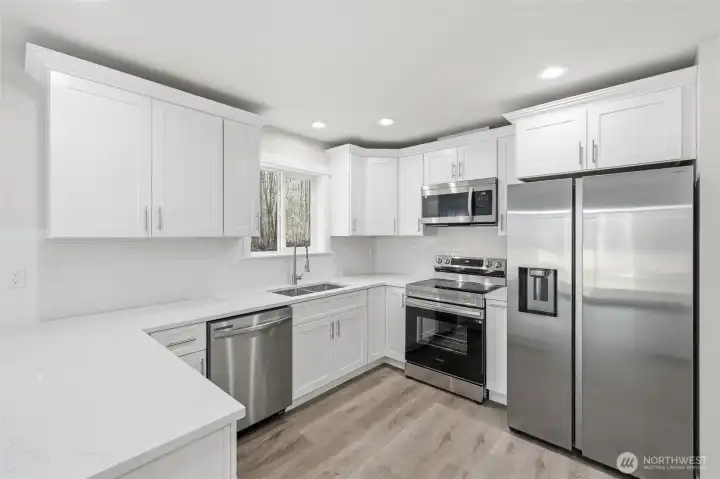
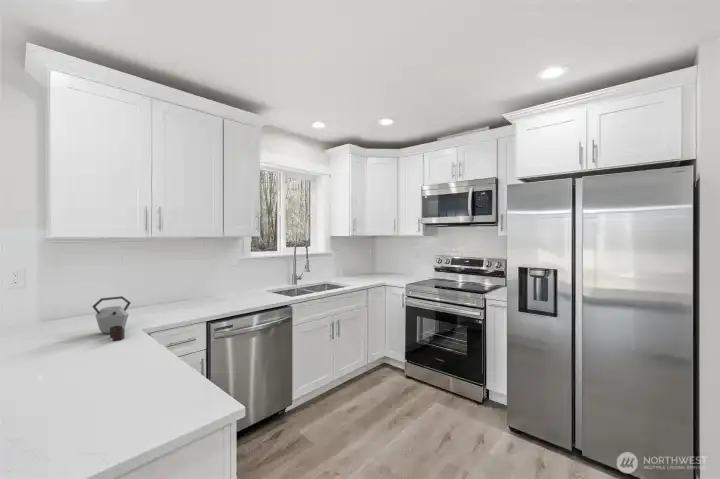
+ kettle (114, 316)
